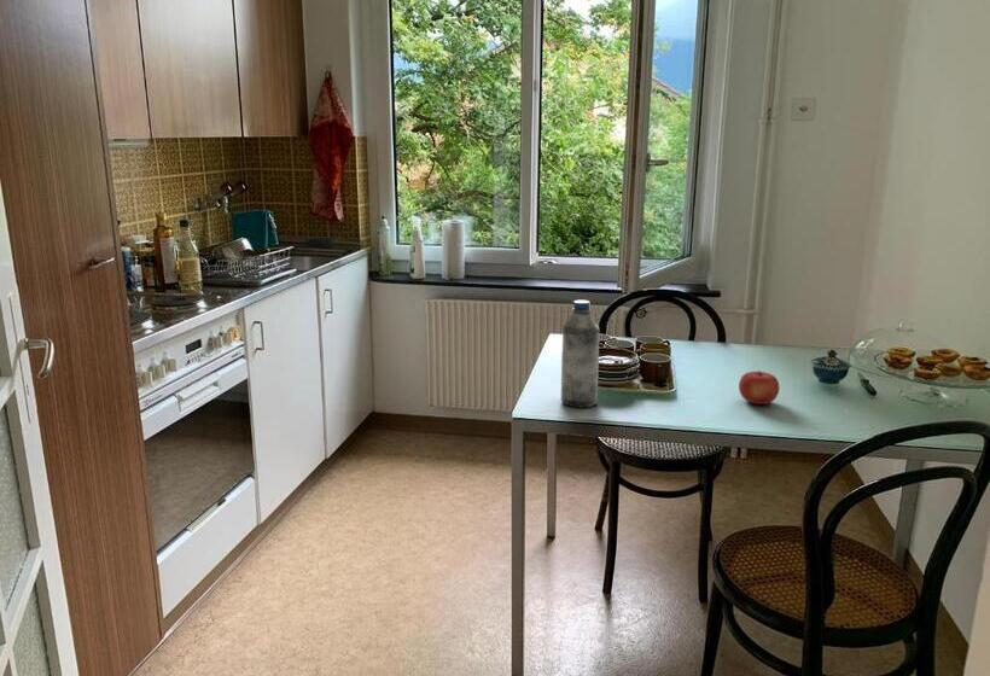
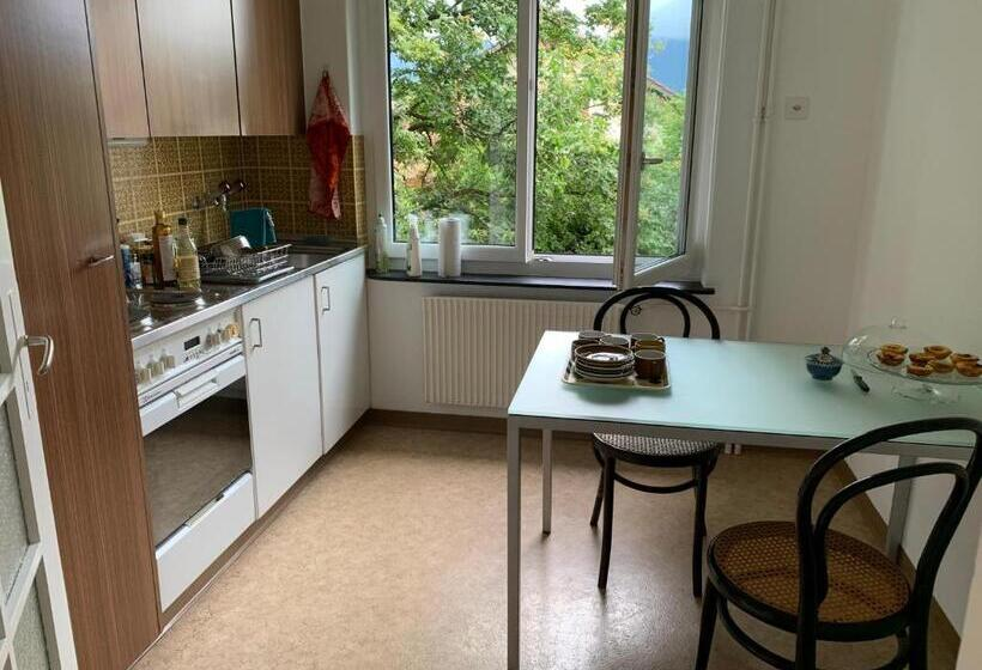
- water bottle (580, 351)
- fruit (758, 385)
